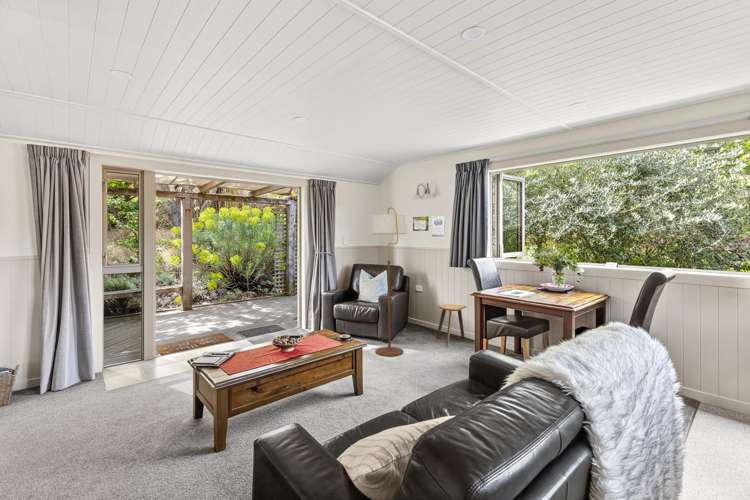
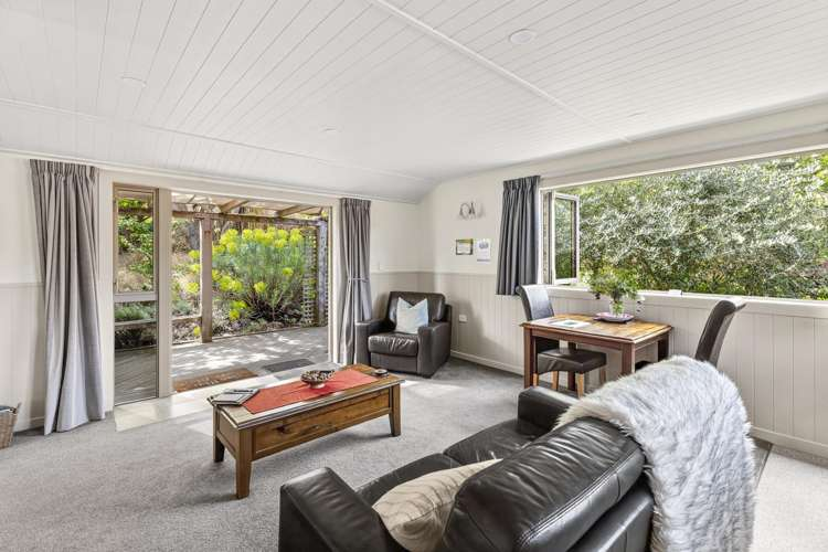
- stool (450, 323)
- floor lamp (389, 280)
